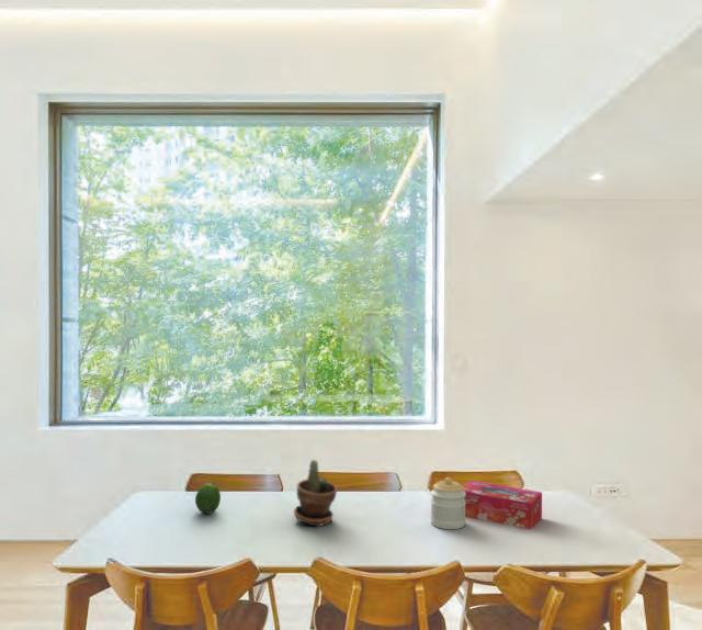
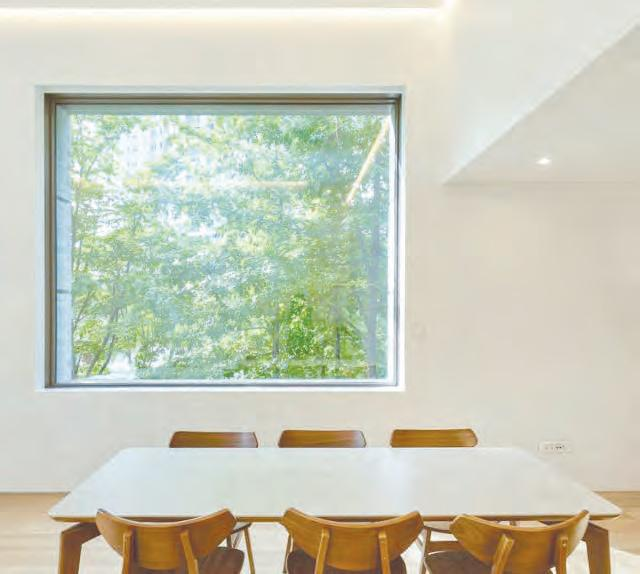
- potted plant (315, 488)
- jar (448, 500)
- tissue box (499, 503)
- fruit (207, 497)
